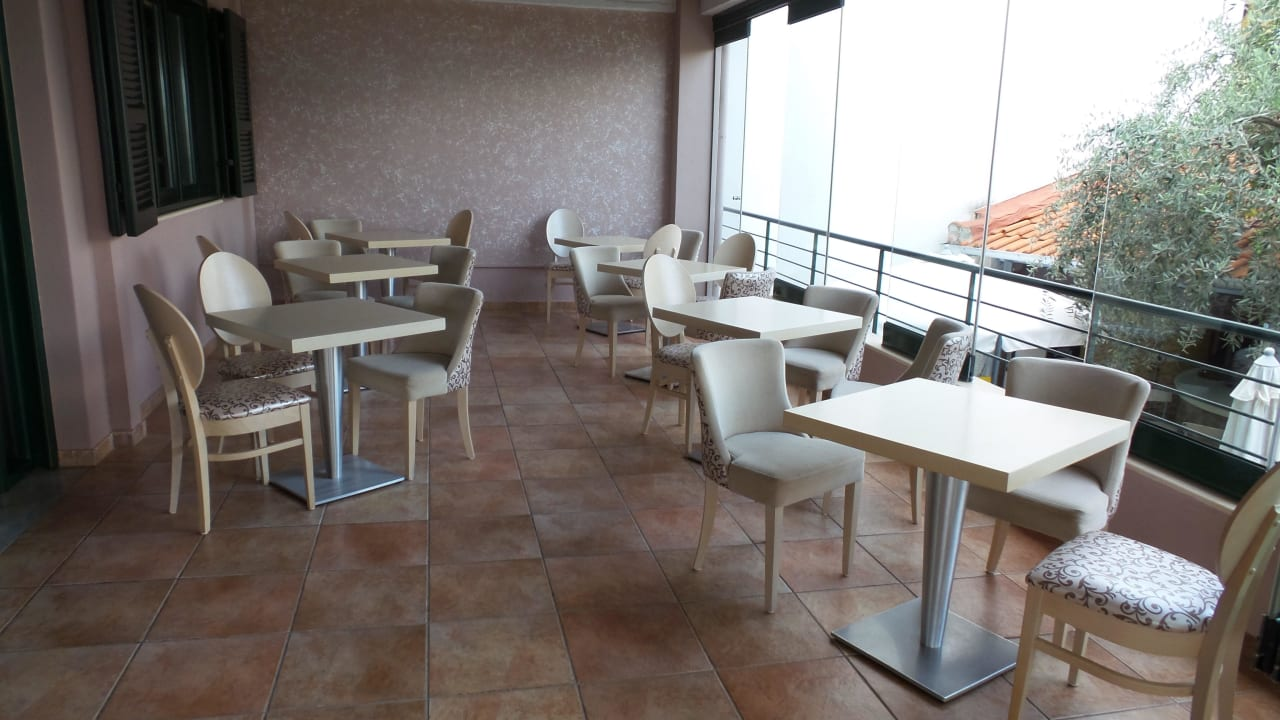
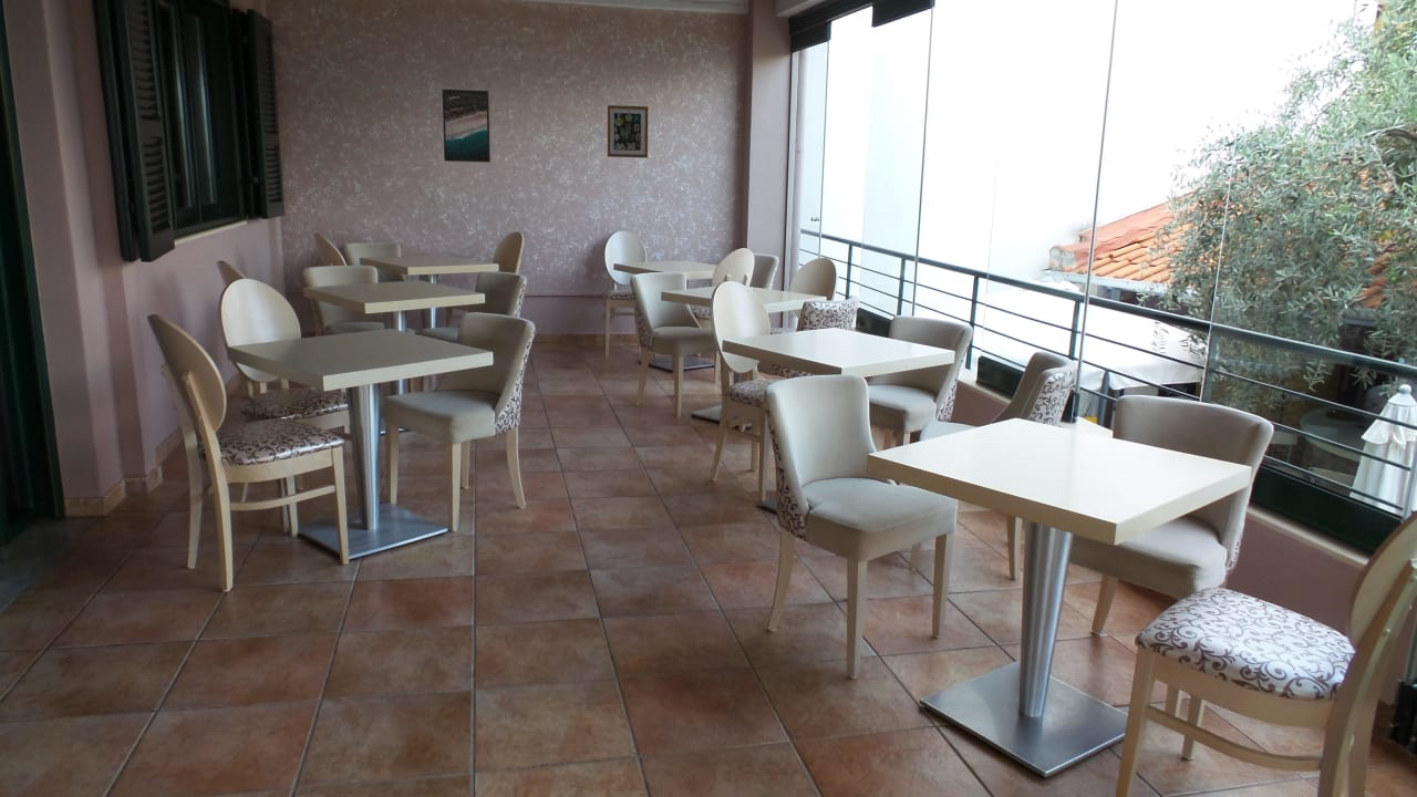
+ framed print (466, 125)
+ wall art (627, 132)
